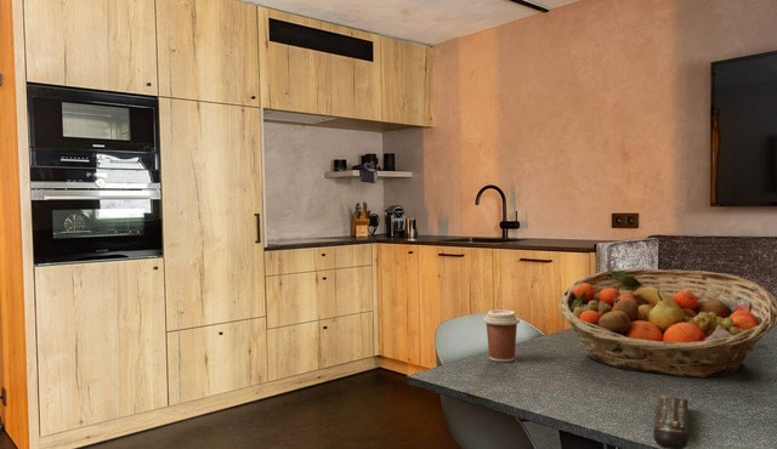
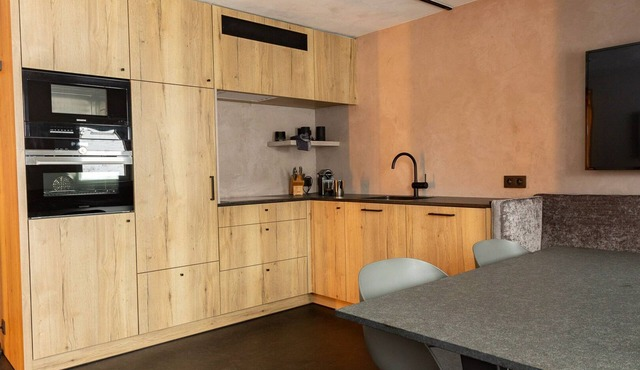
- coffee cup (501, 335)
- remote control (671, 419)
- fruit basket (660, 317)
